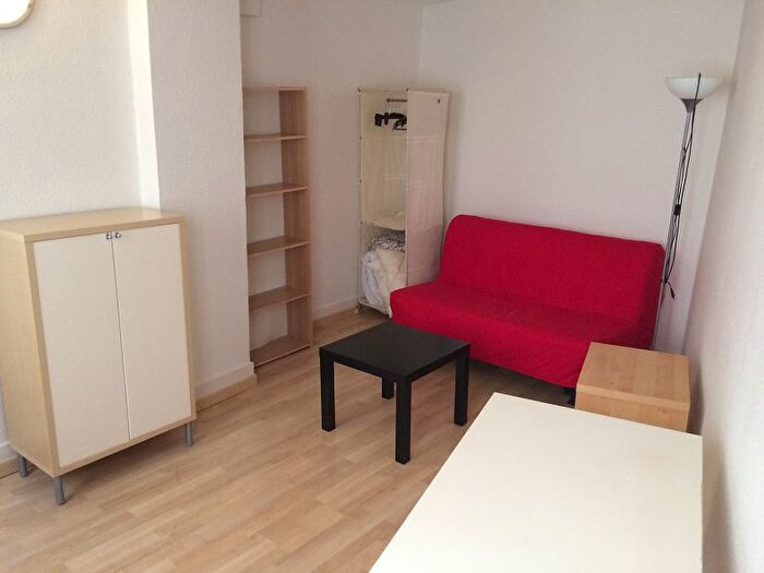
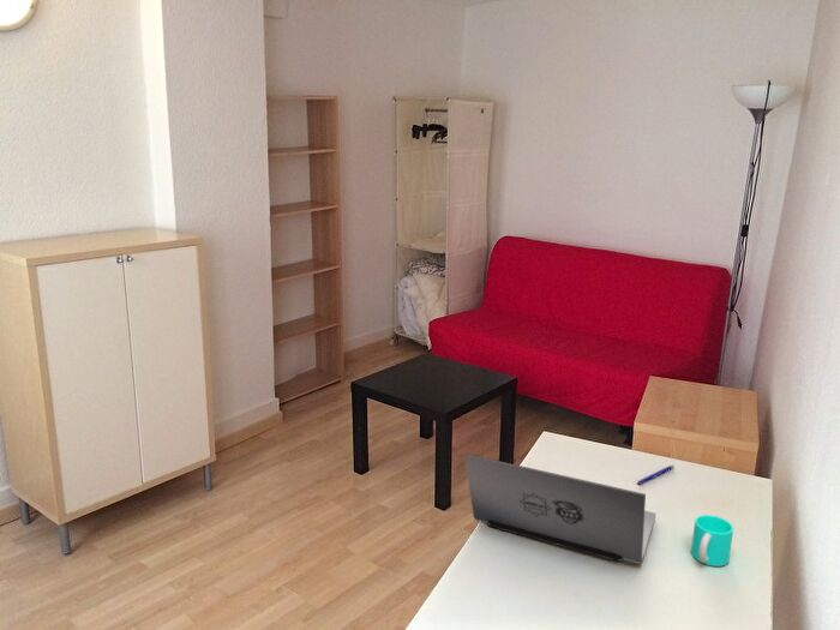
+ pen (655, 474)
+ cup (709, 542)
+ laptop (564, 488)
